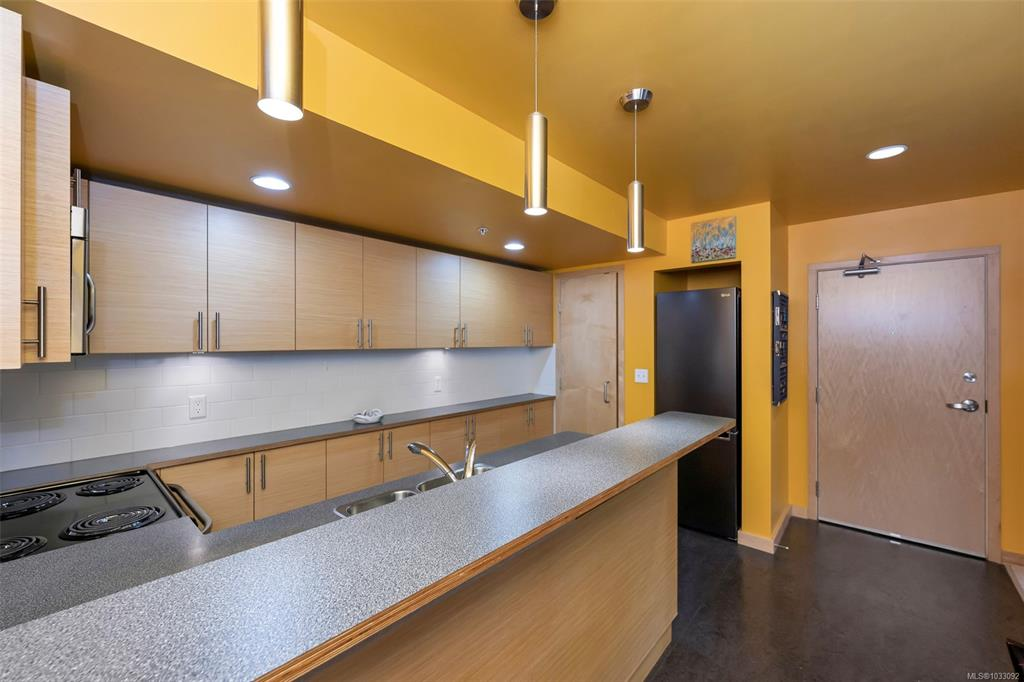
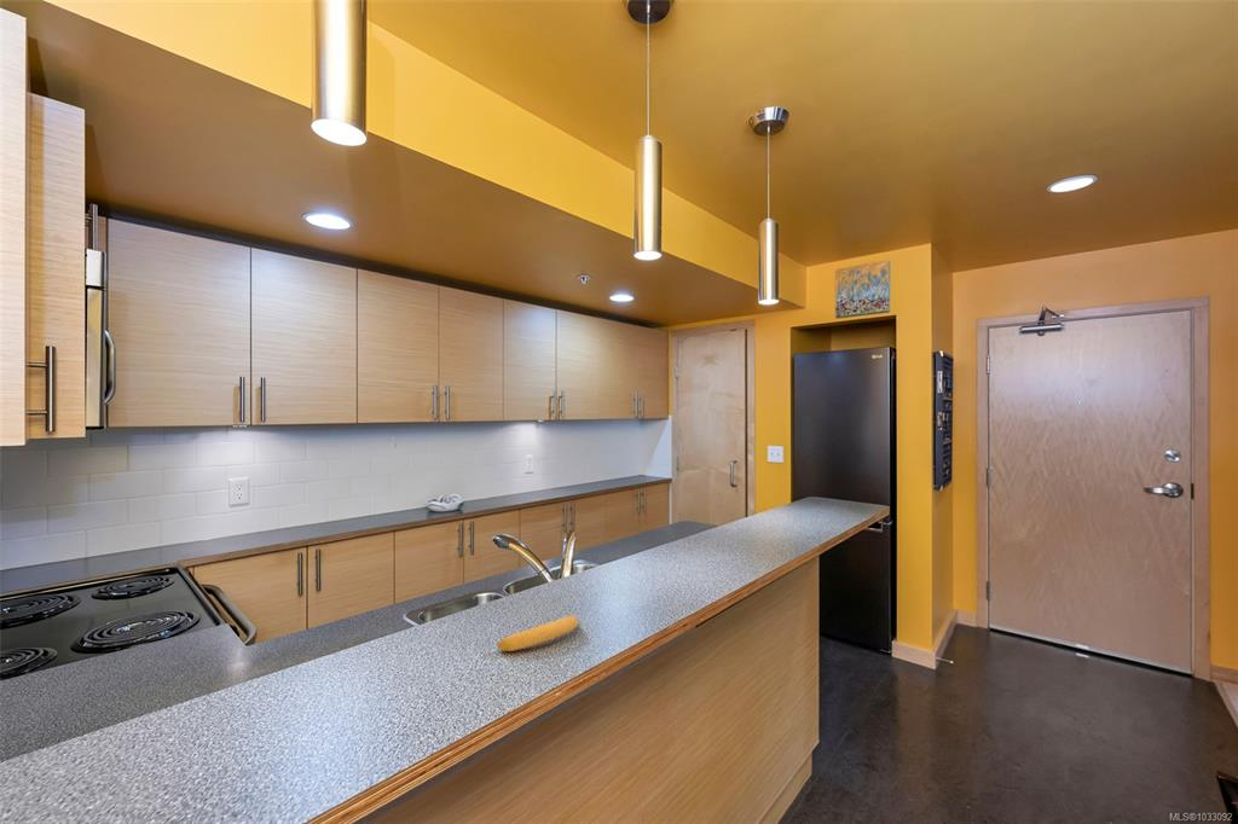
+ banana (543, 628)
